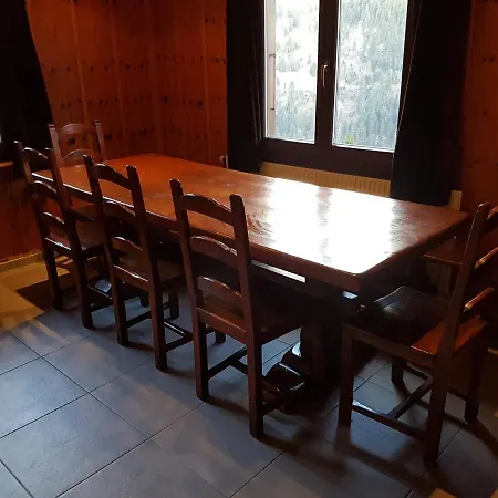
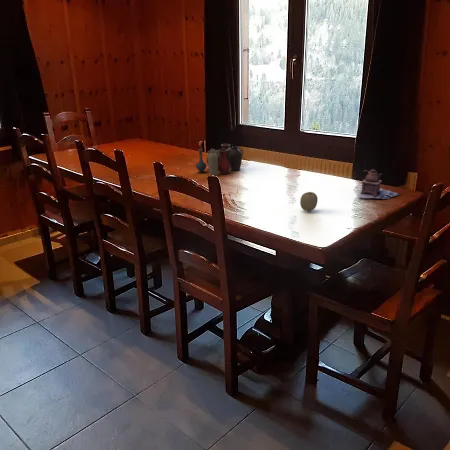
+ vase (219, 157)
+ teapot (373, 181)
+ fruit (308, 201)
